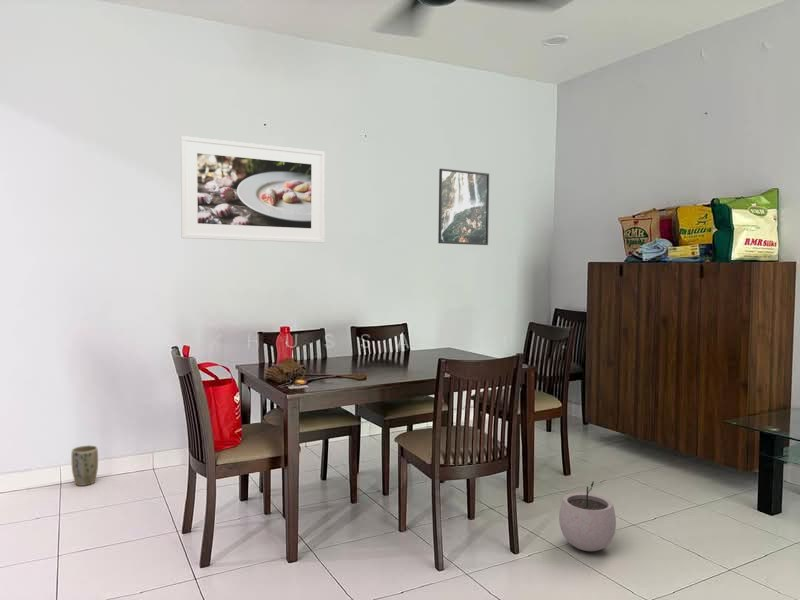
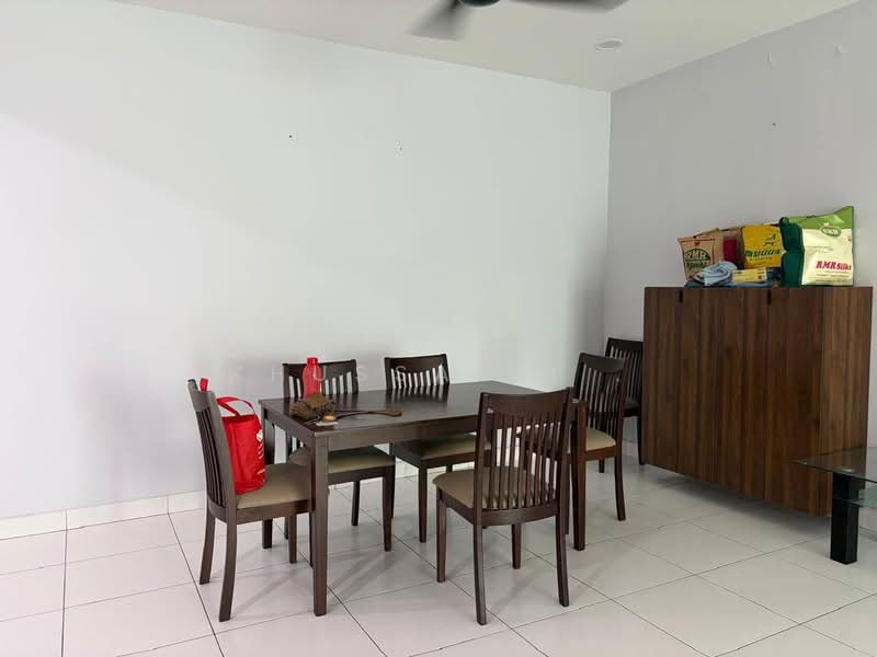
- plant pot (587, 514)
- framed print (464, 207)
- plant pot (85, 465)
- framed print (256, 192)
